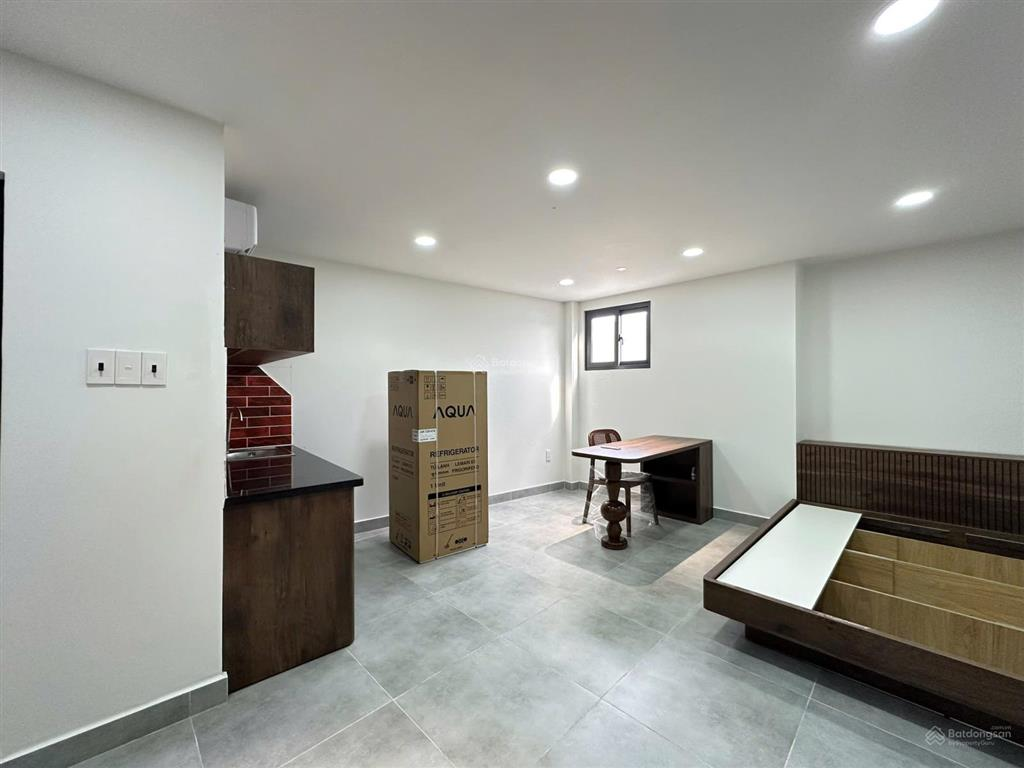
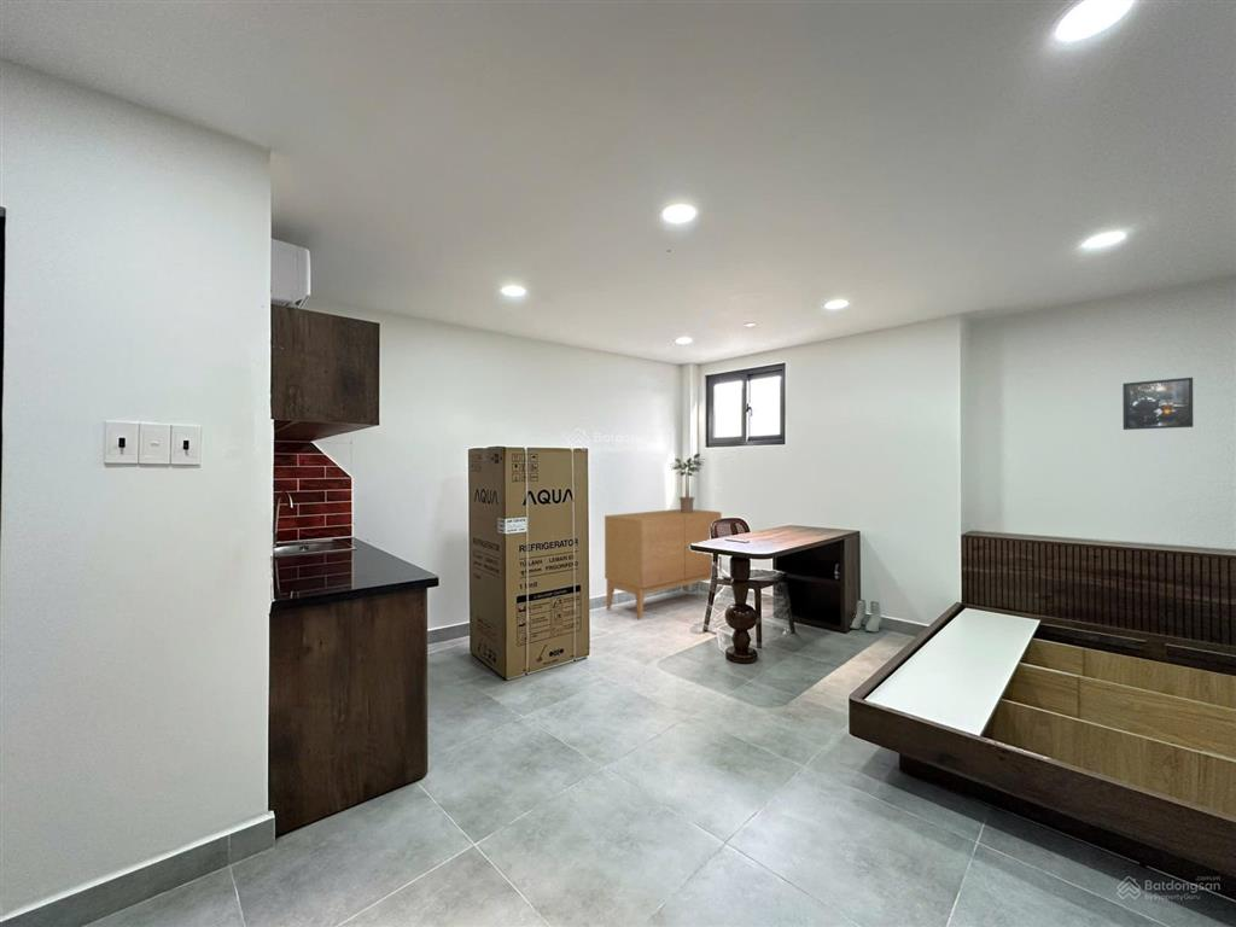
+ potted plant (688, 483)
+ sideboard (665, 559)
+ boots (864, 614)
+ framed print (1156, 404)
